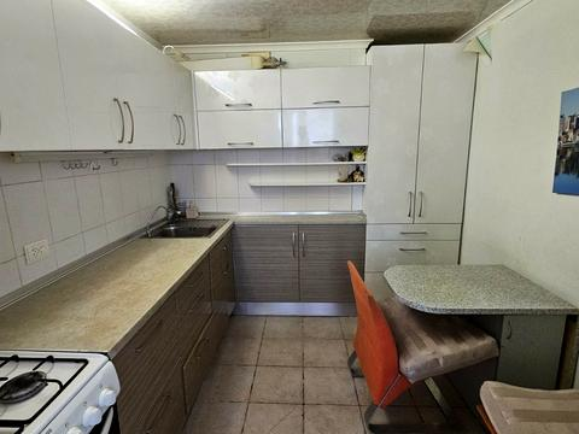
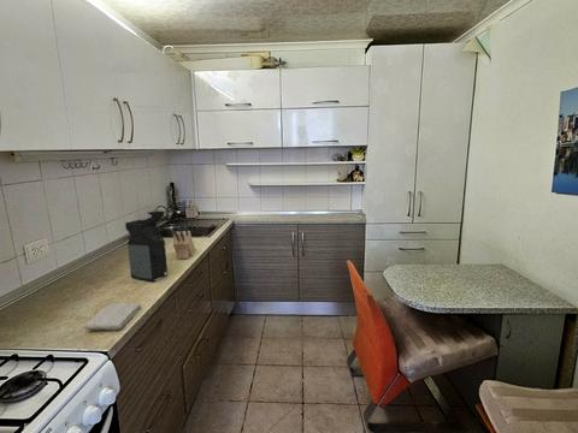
+ knife block (183, 238)
+ coffee maker (147, 244)
+ washcloth (116, 314)
